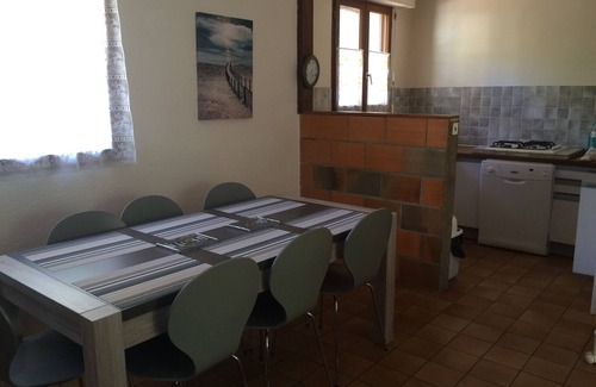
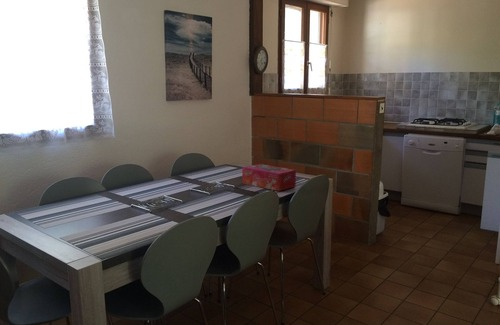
+ tissue box (268, 176)
